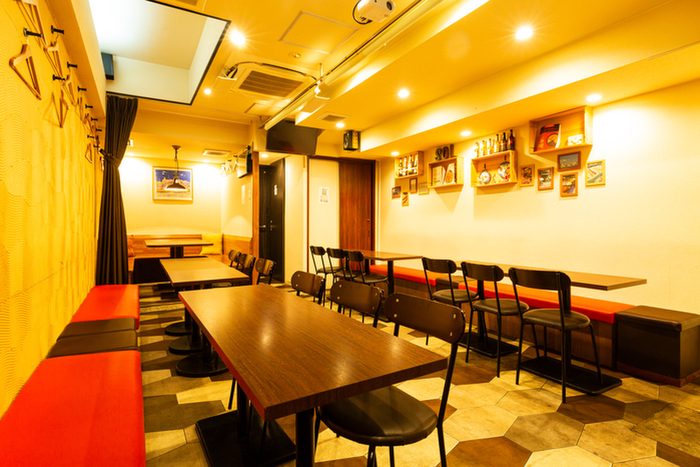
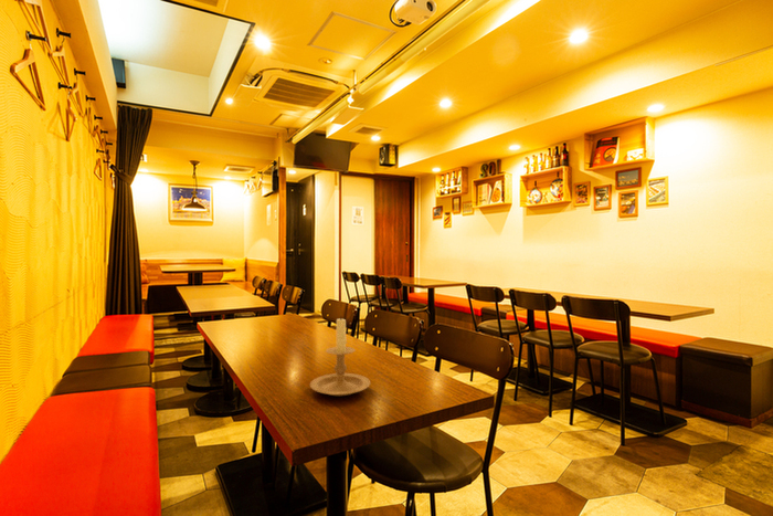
+ candle holder (340, 352)
